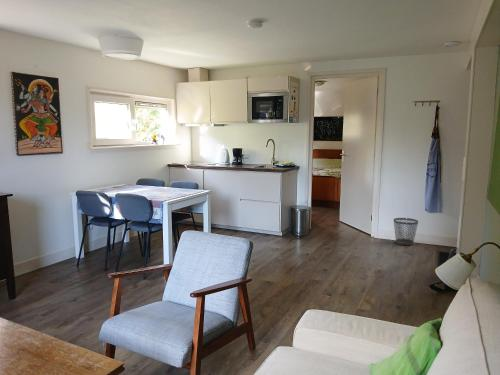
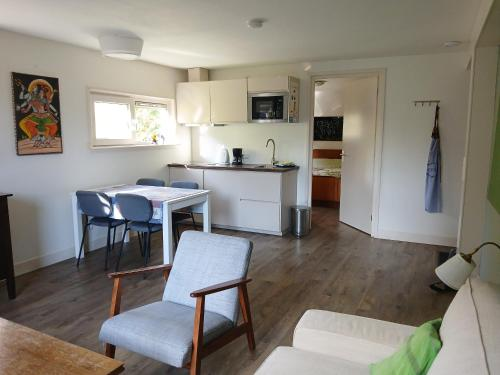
- wastebasket (405, 231)
